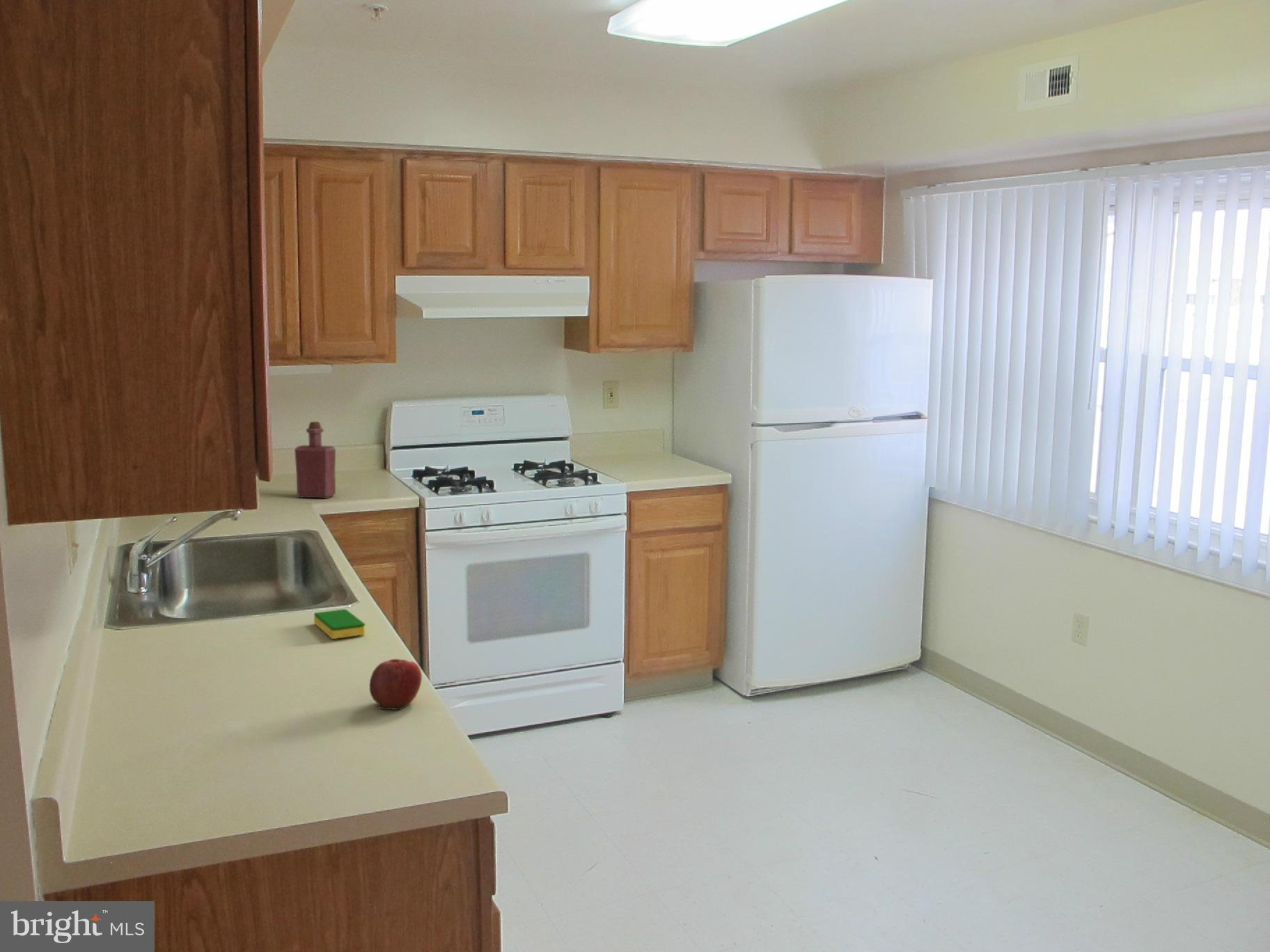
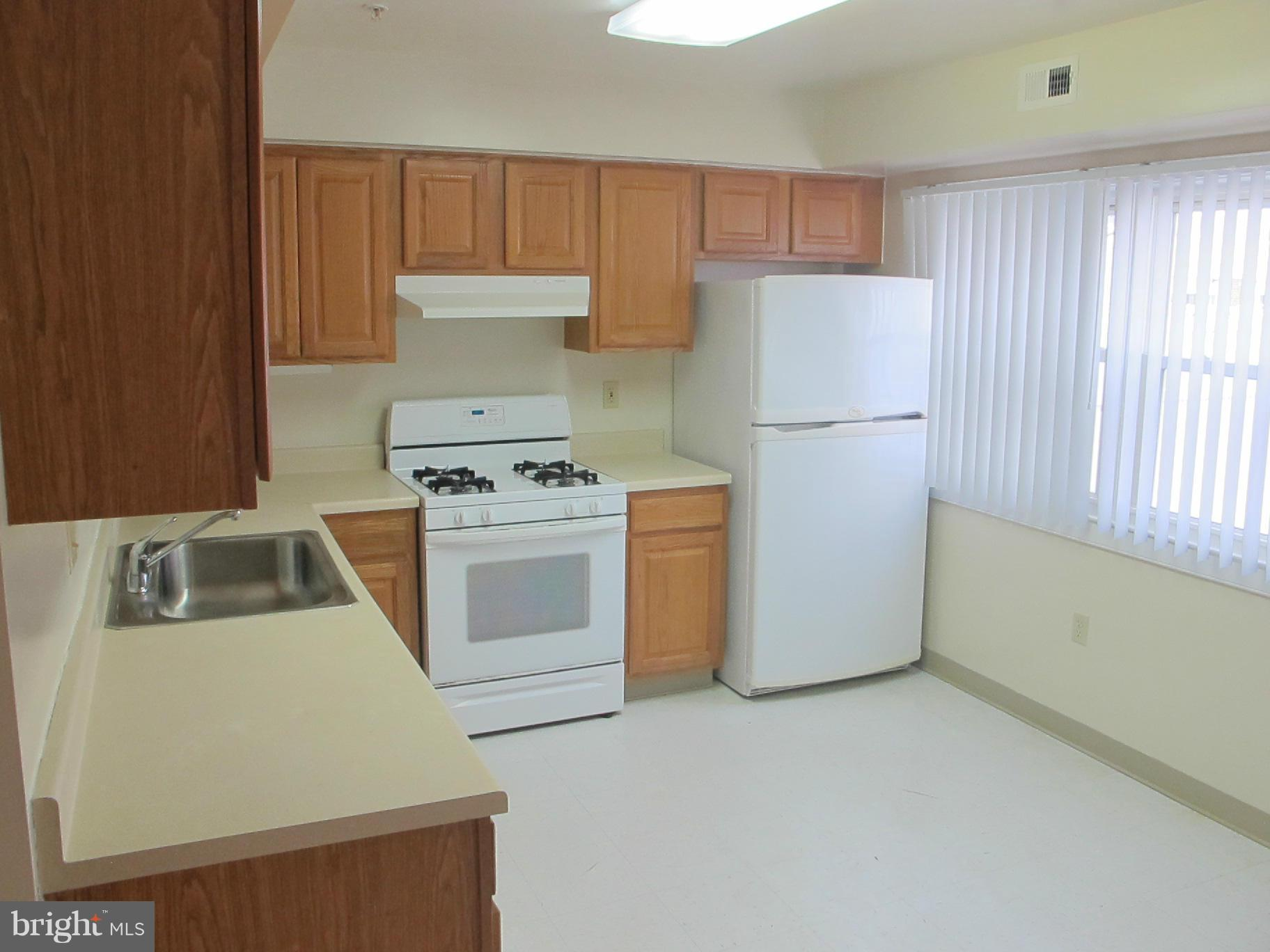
- dish sponge (339, 623)
- apple (395, 681)
- bottle (315, 459)
